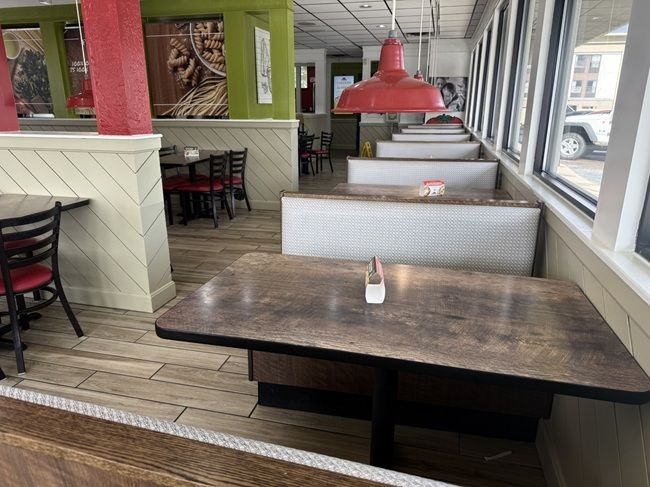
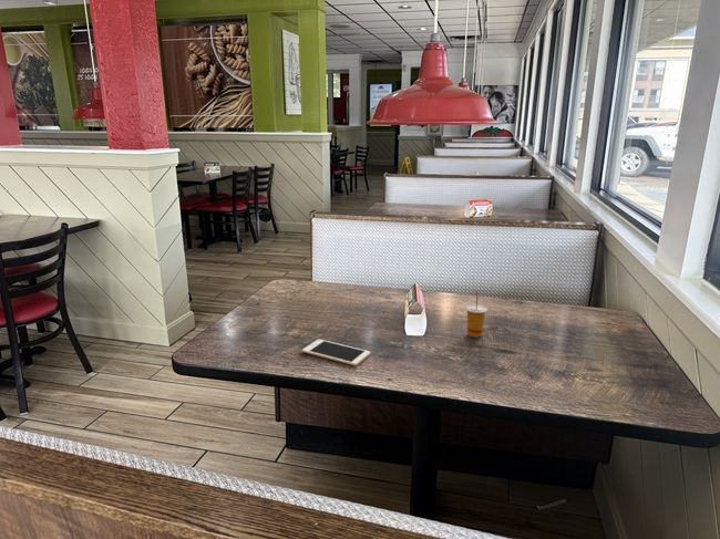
+ cell phone (336, 351)
+ drinking cup (475, 312)
